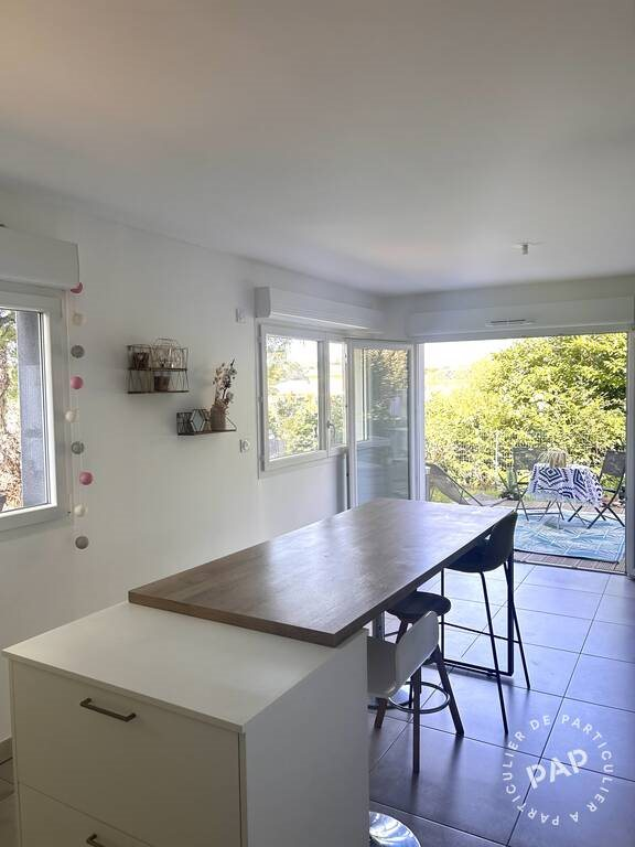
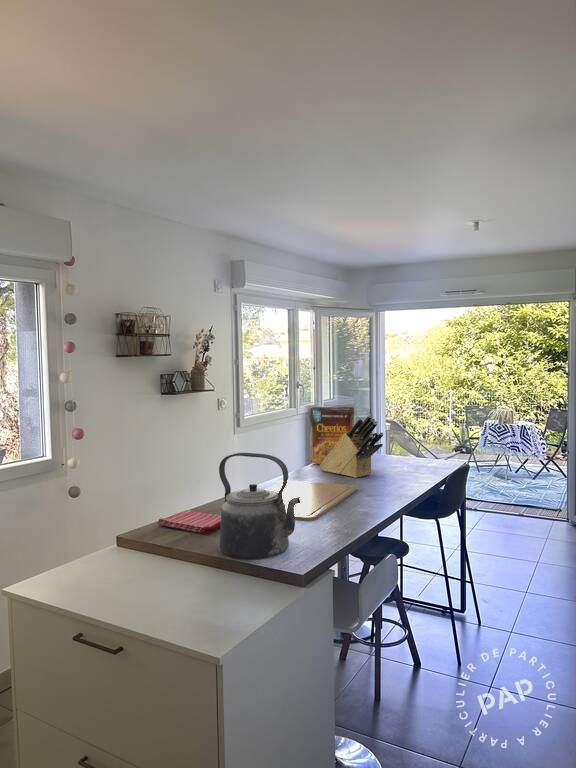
+ kettle (259, 501)
+ cereal box (332, 434)
+ chopping board (296, 496)
+ dish towel (196, 520)
+ knife block (351, 443)
